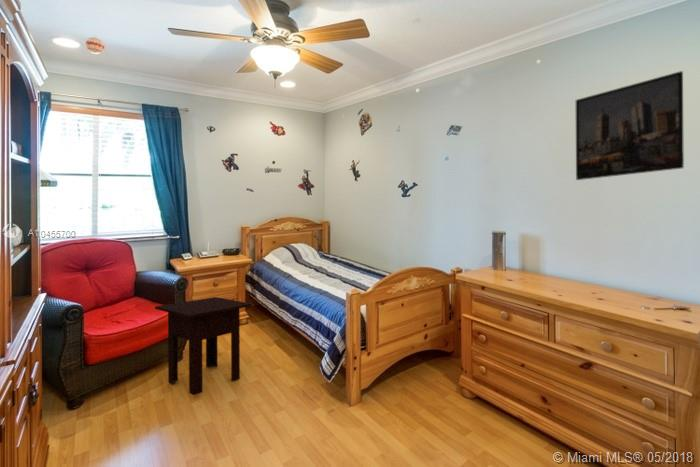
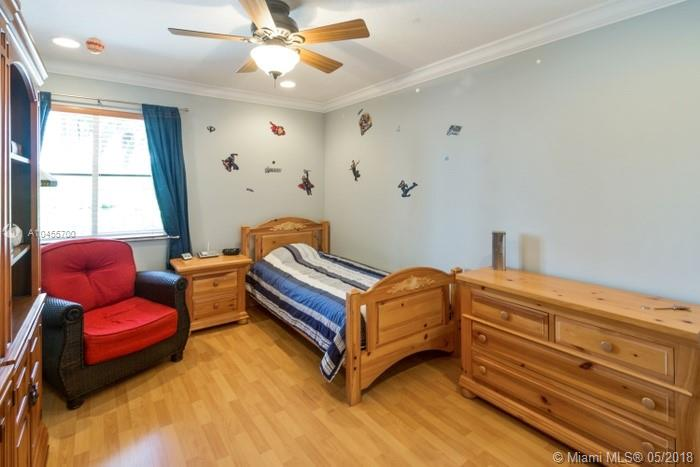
- side table (206, 342)
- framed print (624, 130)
